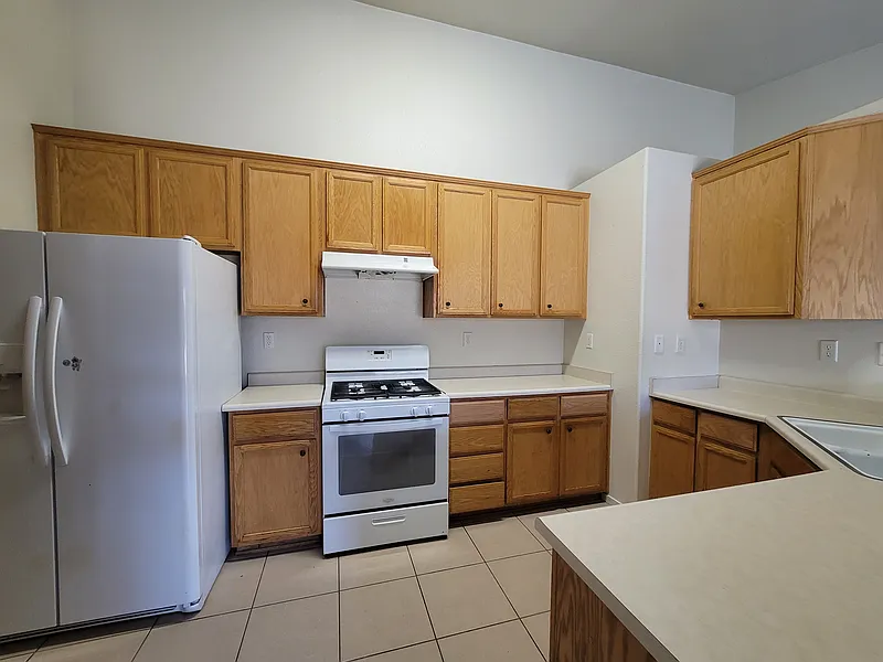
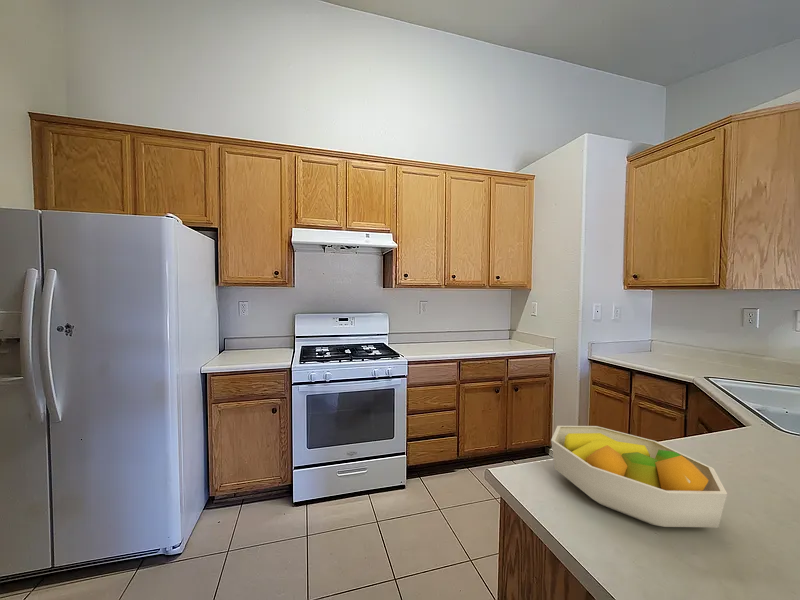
+ fruit bowl (625, 463)
